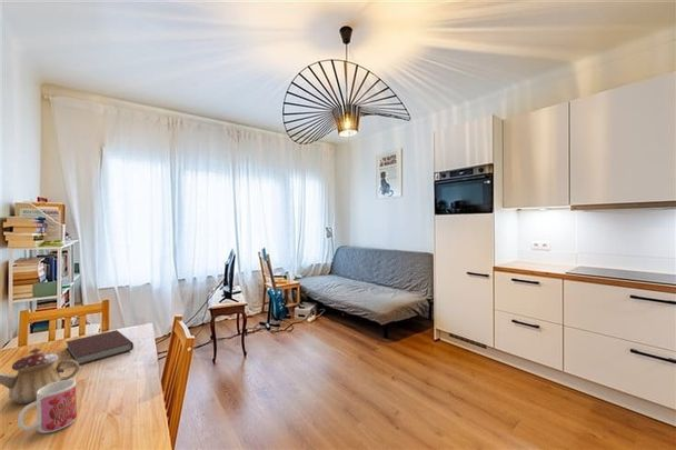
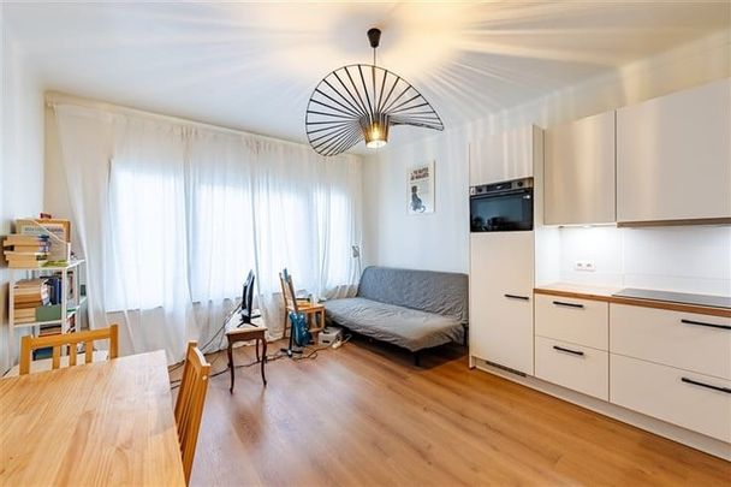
- teapot (40, 370)
- mug (48, 408)
- notebook (99, 344)
